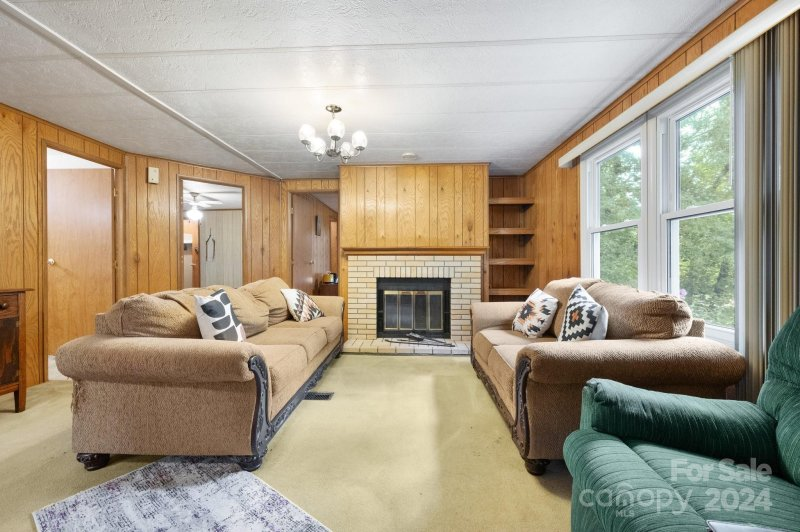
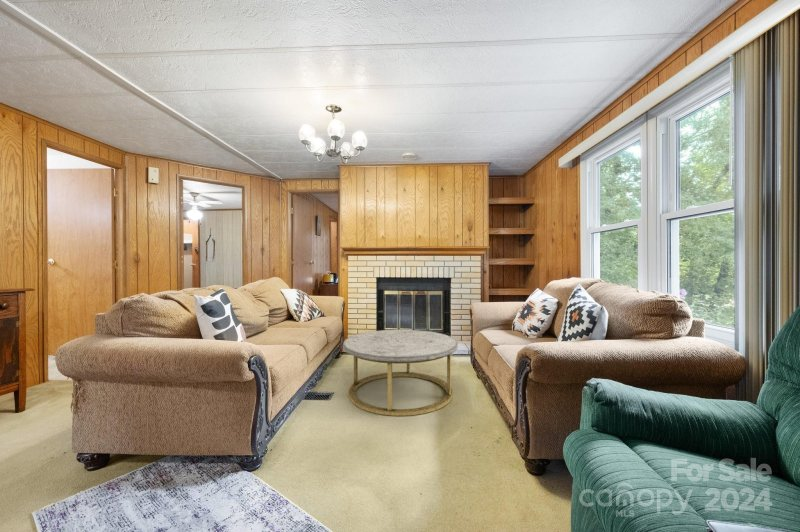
+ coffee table (400, 363)
